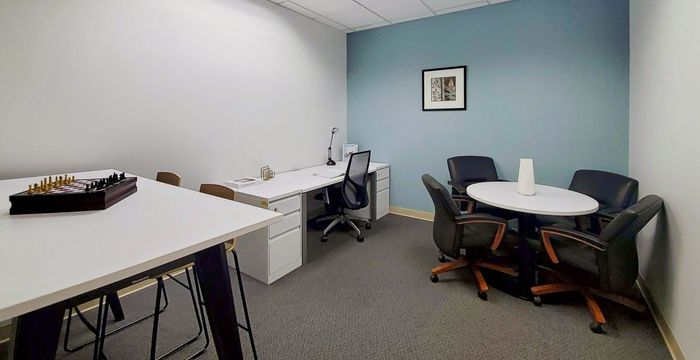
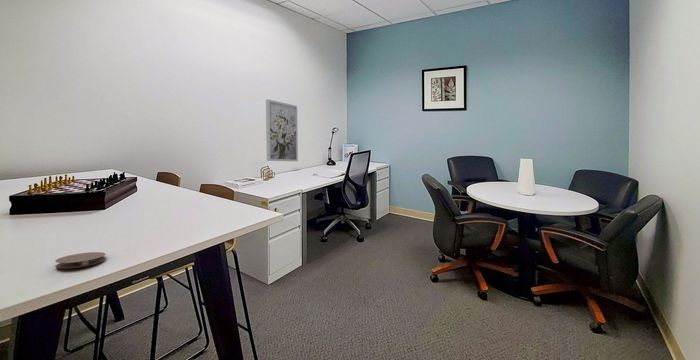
+ wall art (282, 132)
+ coaster (81, 259)
